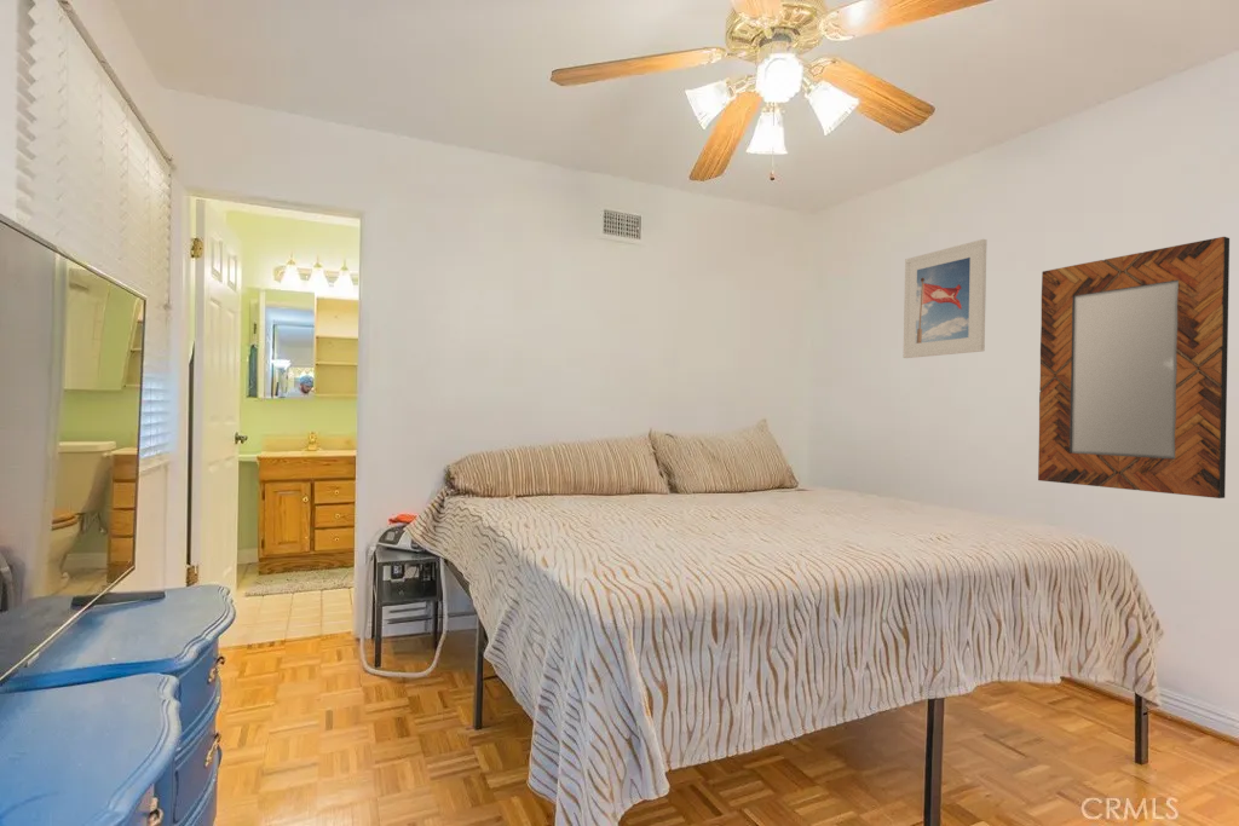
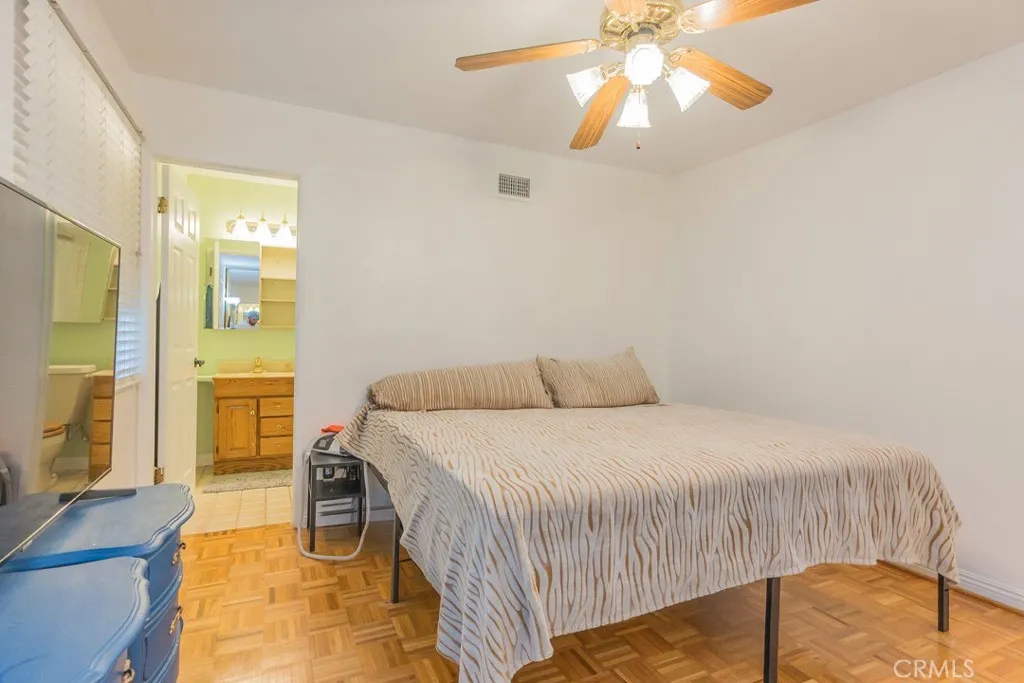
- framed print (941, 302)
- home mirror (1123, 371)
